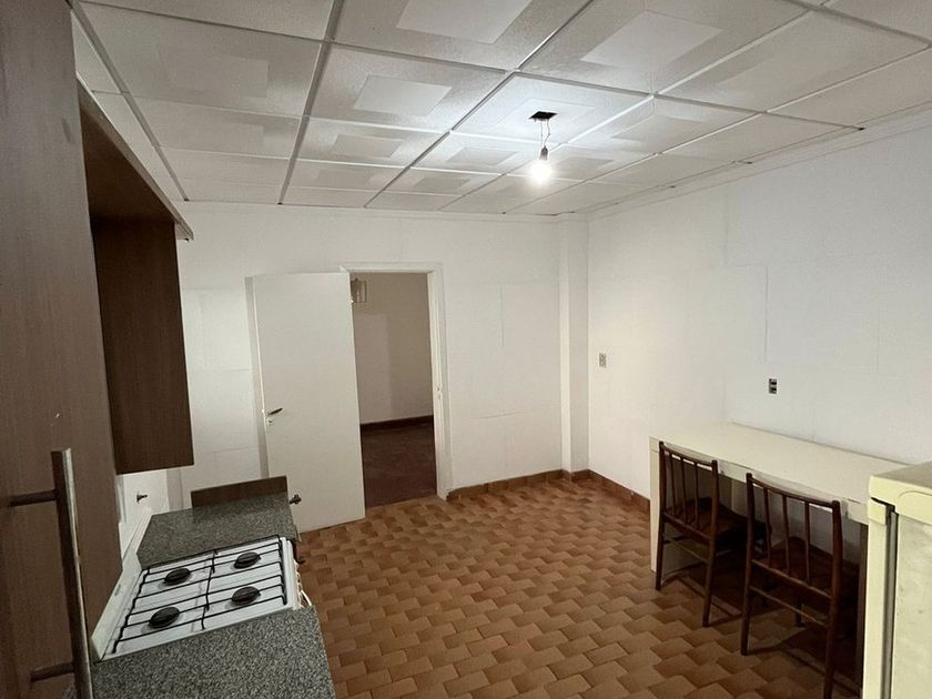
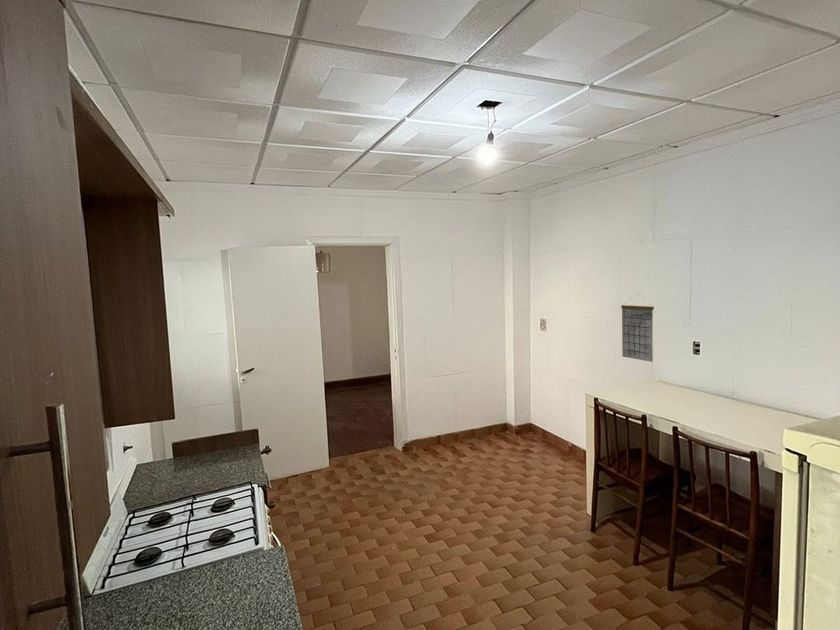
+ calendar (637, 326)
